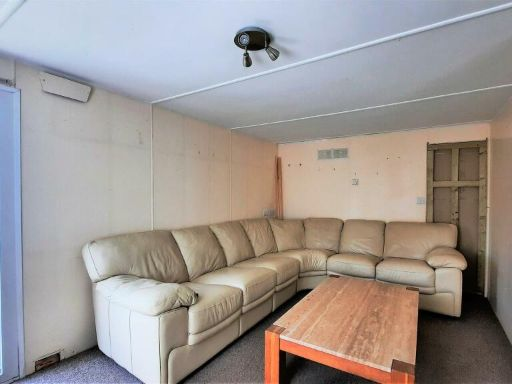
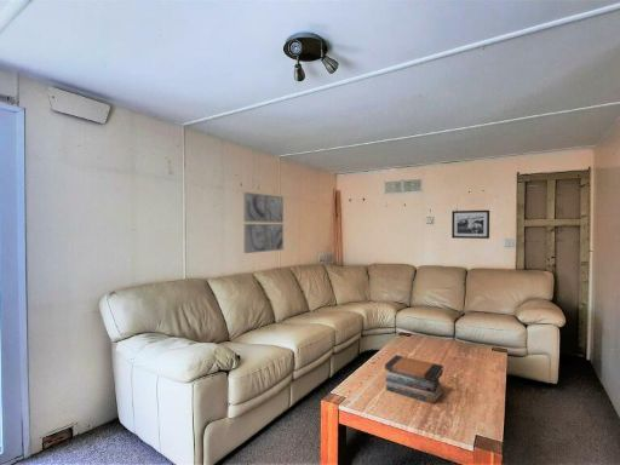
+ picture frame (470, 224)
+ wall art (264, 222)
+ book stack (413, 378)
